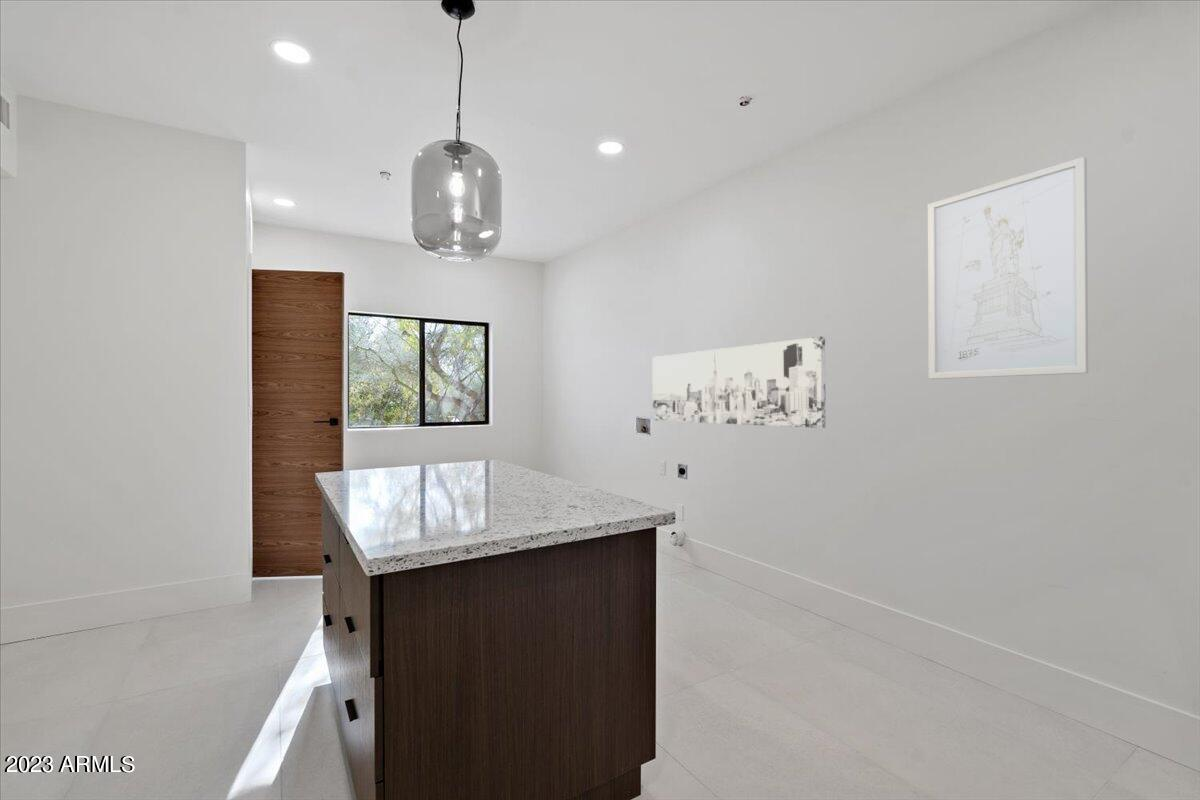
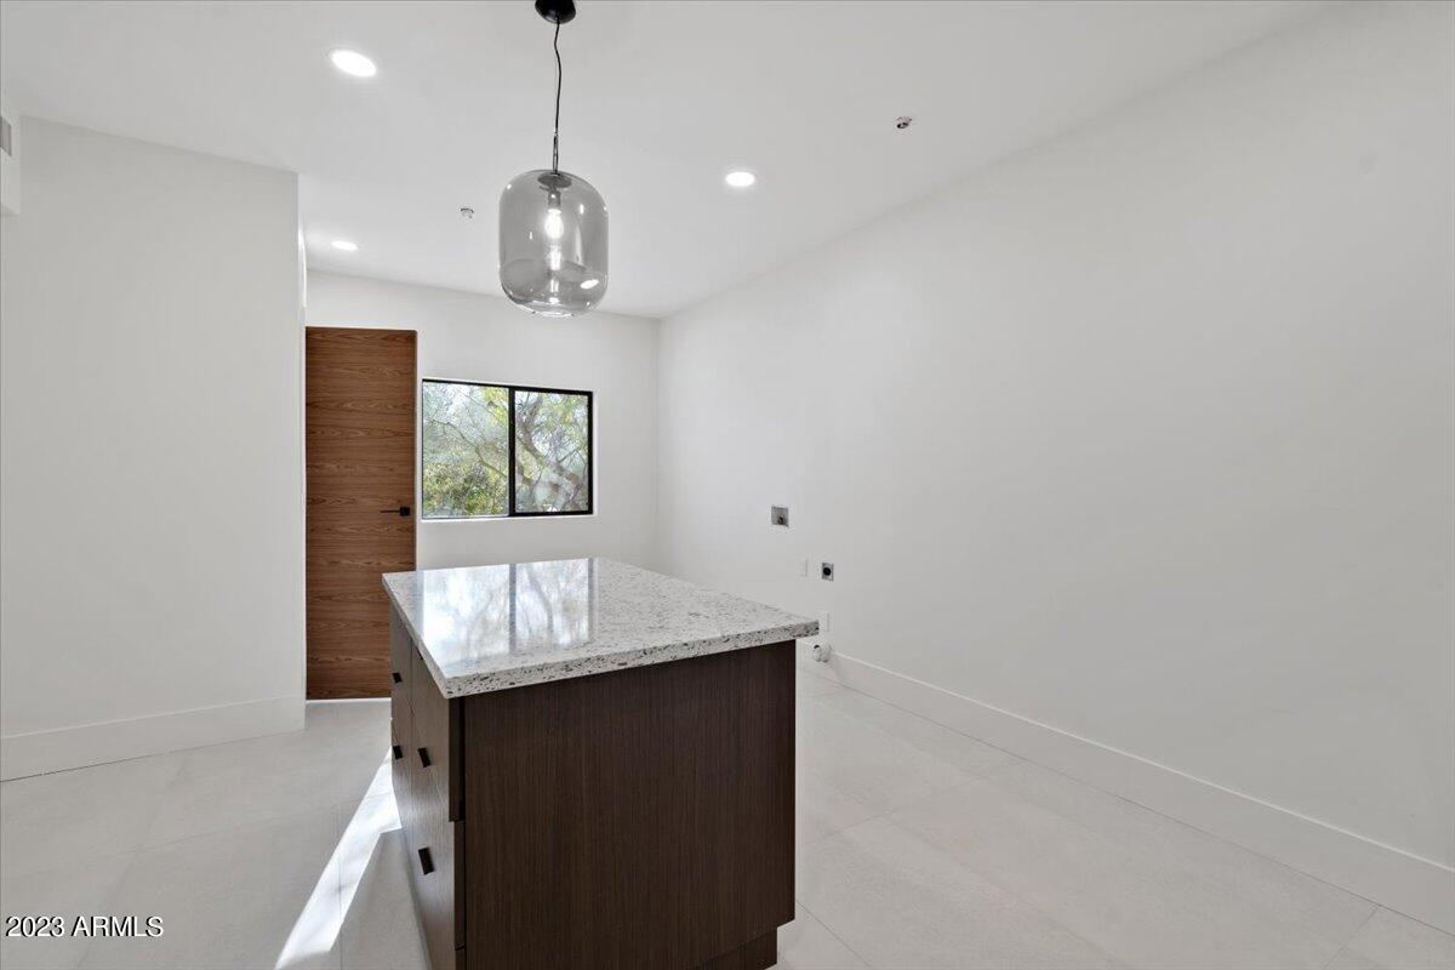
- wall art (723, 386)
- wall art (999, 279)
